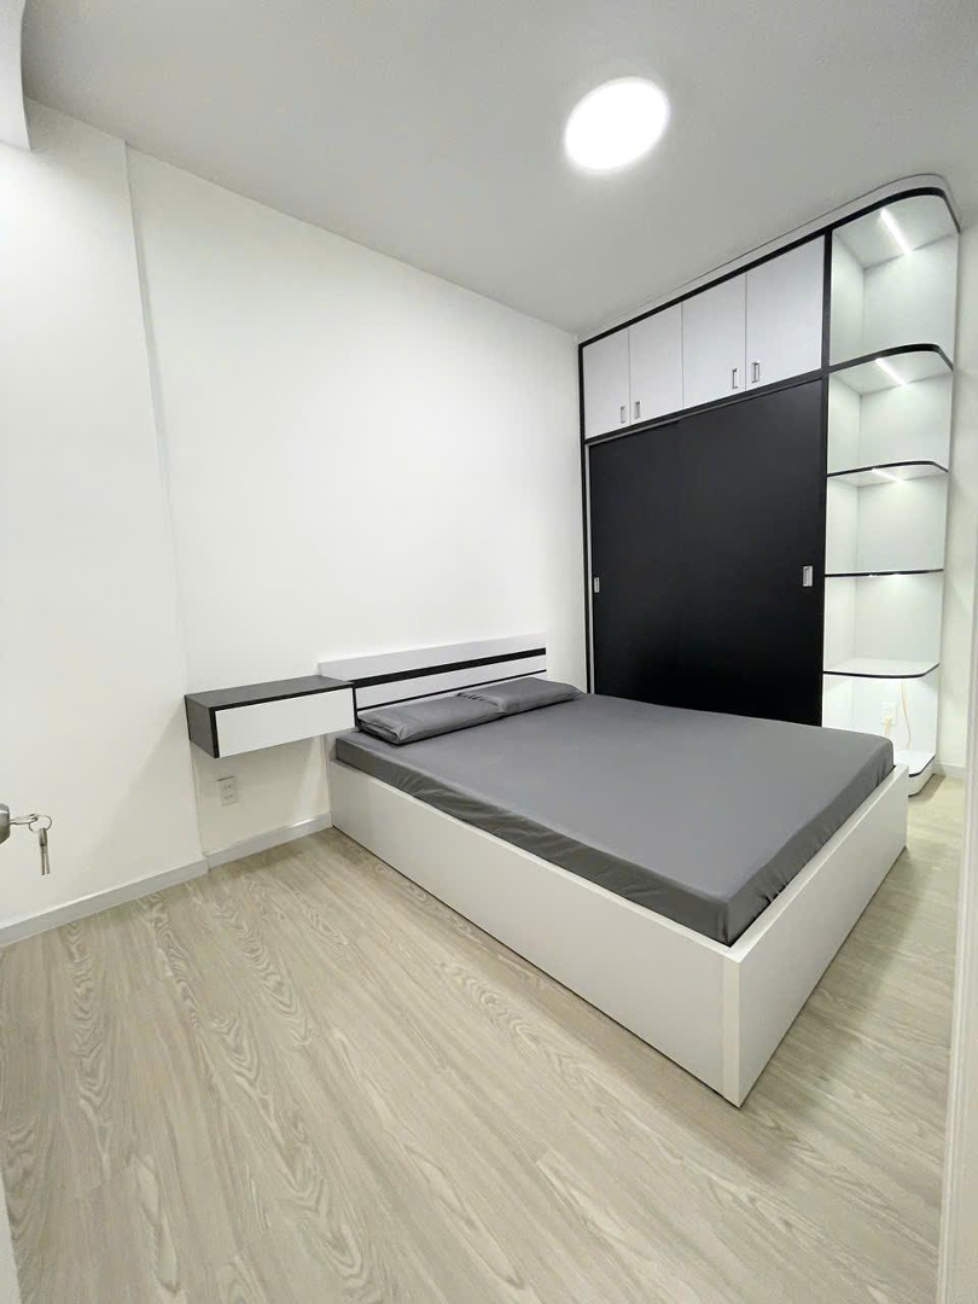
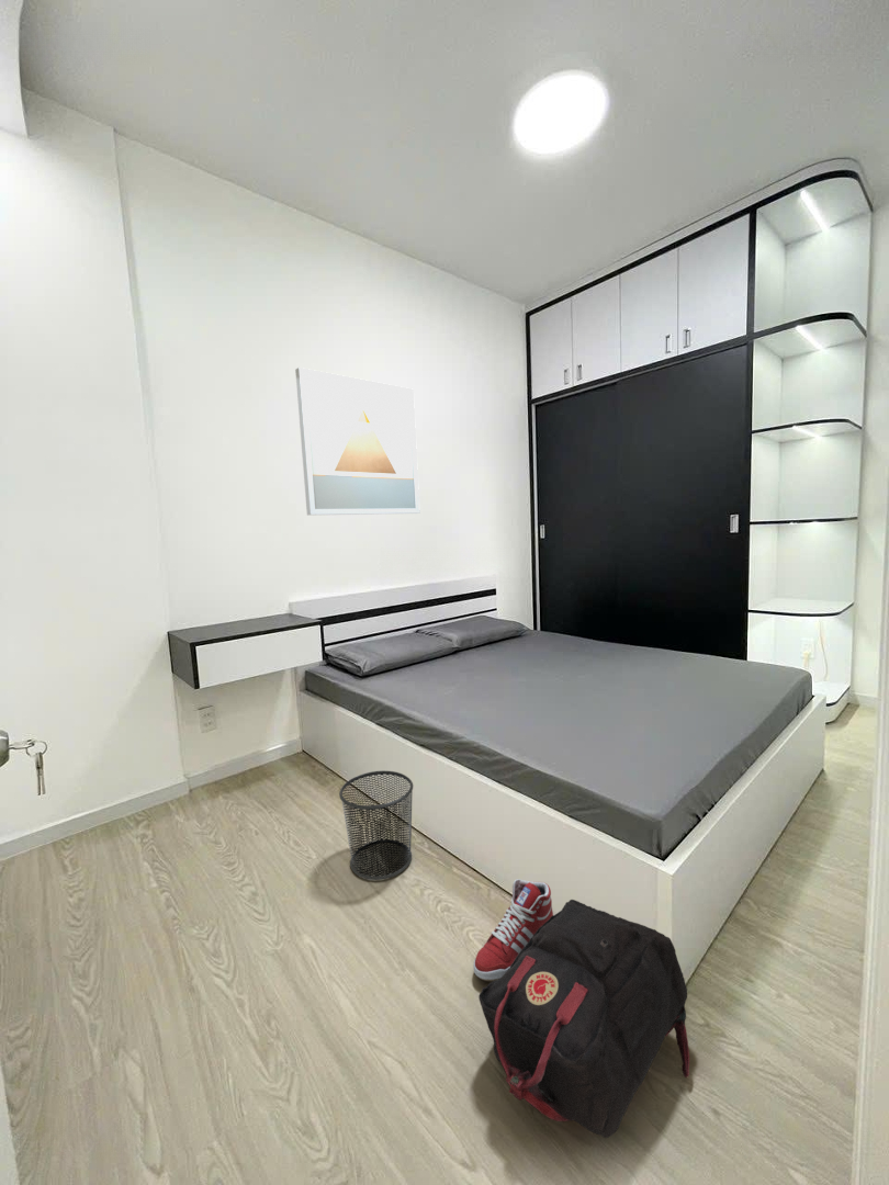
+ waste bin (379, 823)
+ backpack (585, 998)
+ wall art (363, 448)
+ sneaker (514, 923)
